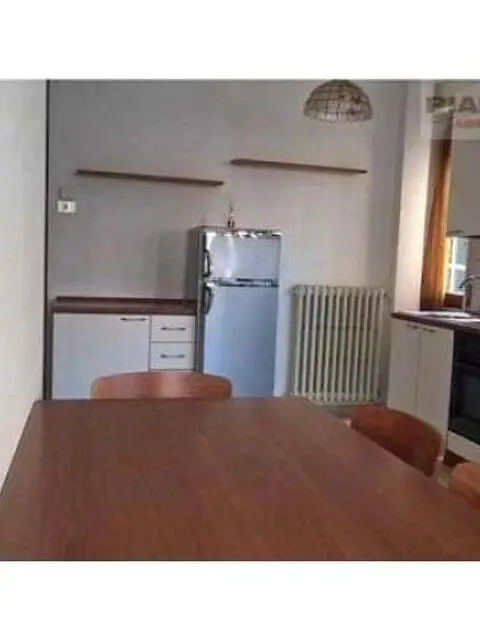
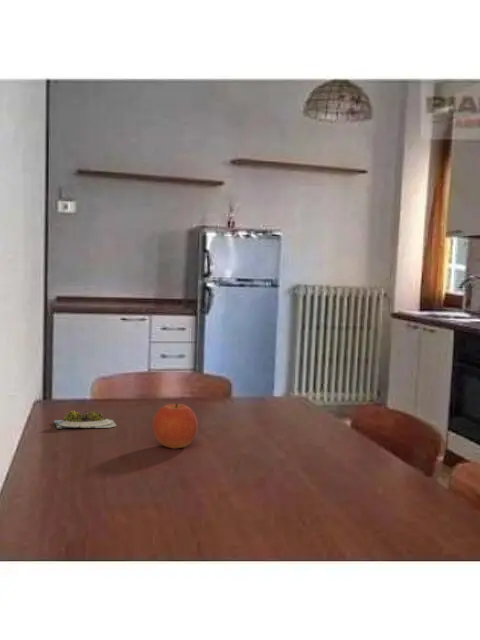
+ succulent plant (85, 417)
+ fruit (175, 425)
